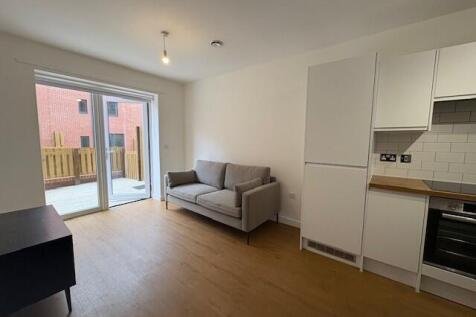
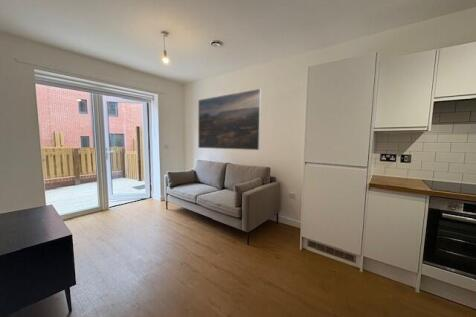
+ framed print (225, 122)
